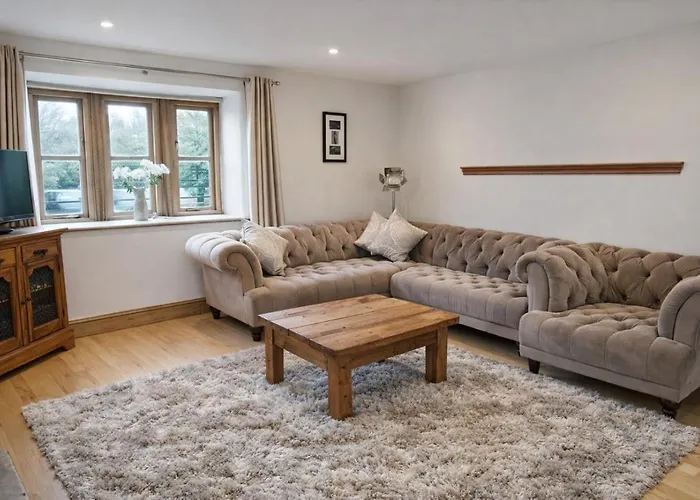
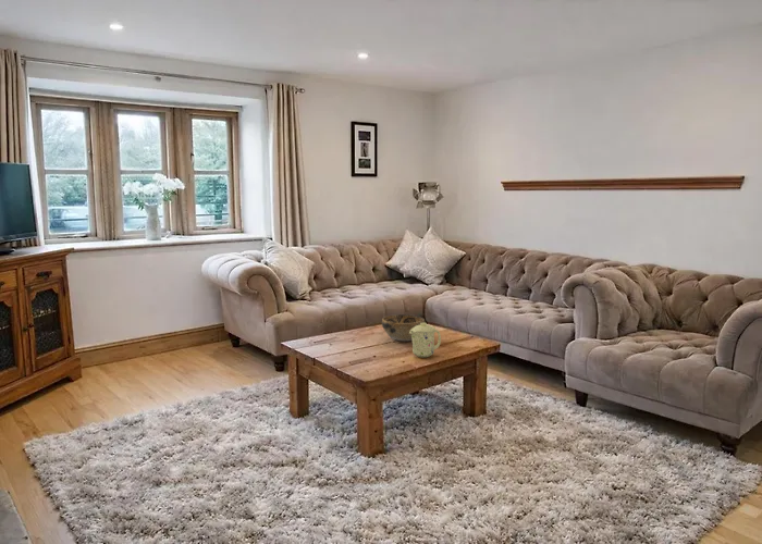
+ decorative bowl (403, 329)
+ mug (425, 338)
